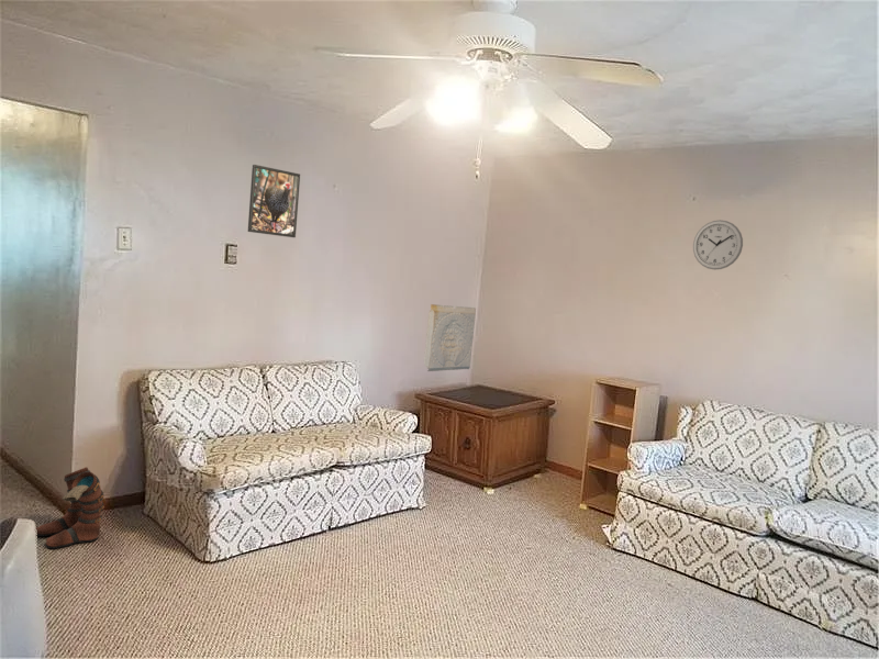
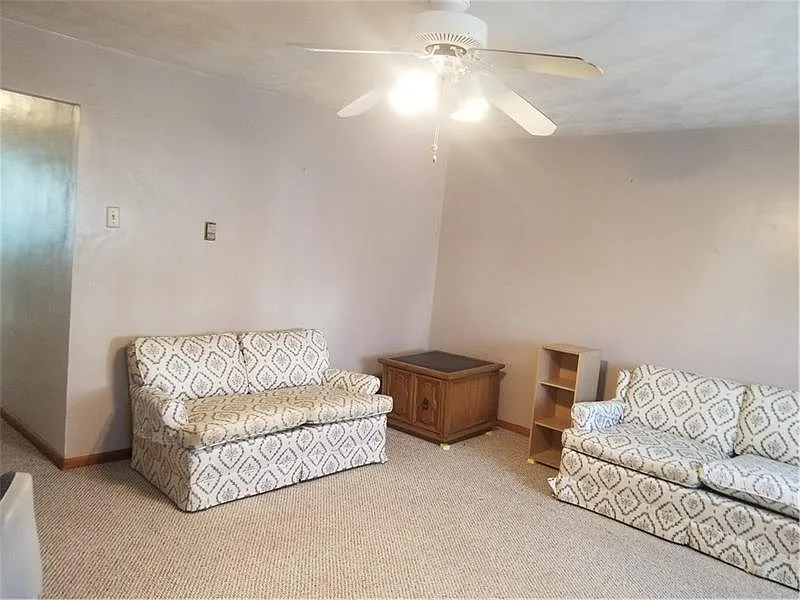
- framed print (274, 202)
- wall clock (716, 244)
- decorative wall panel (452, 338)
- boots (73, 504)
